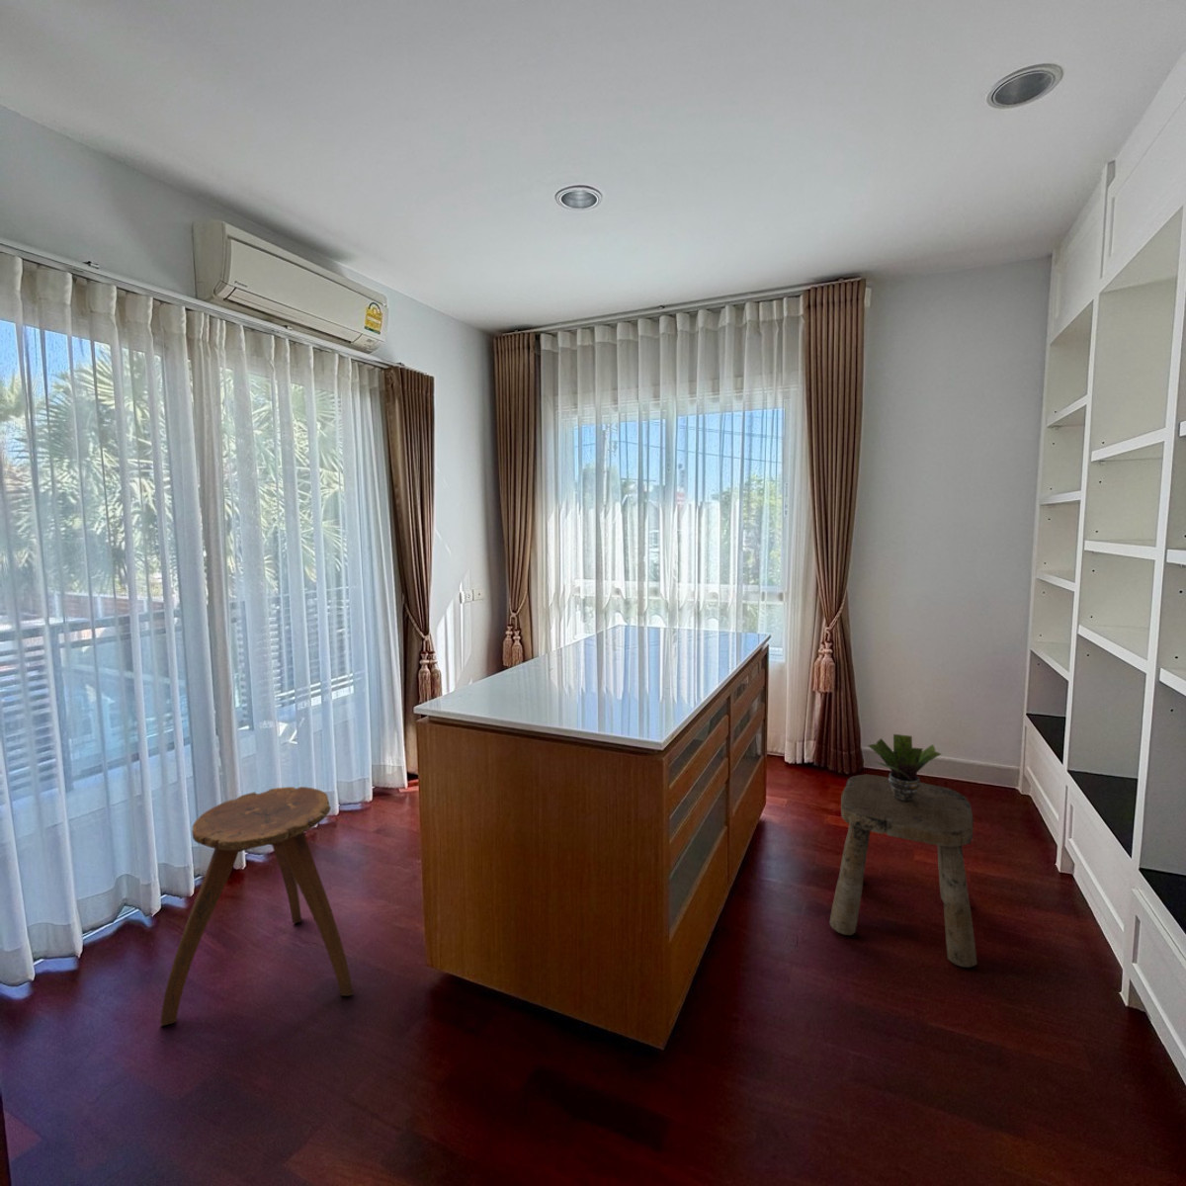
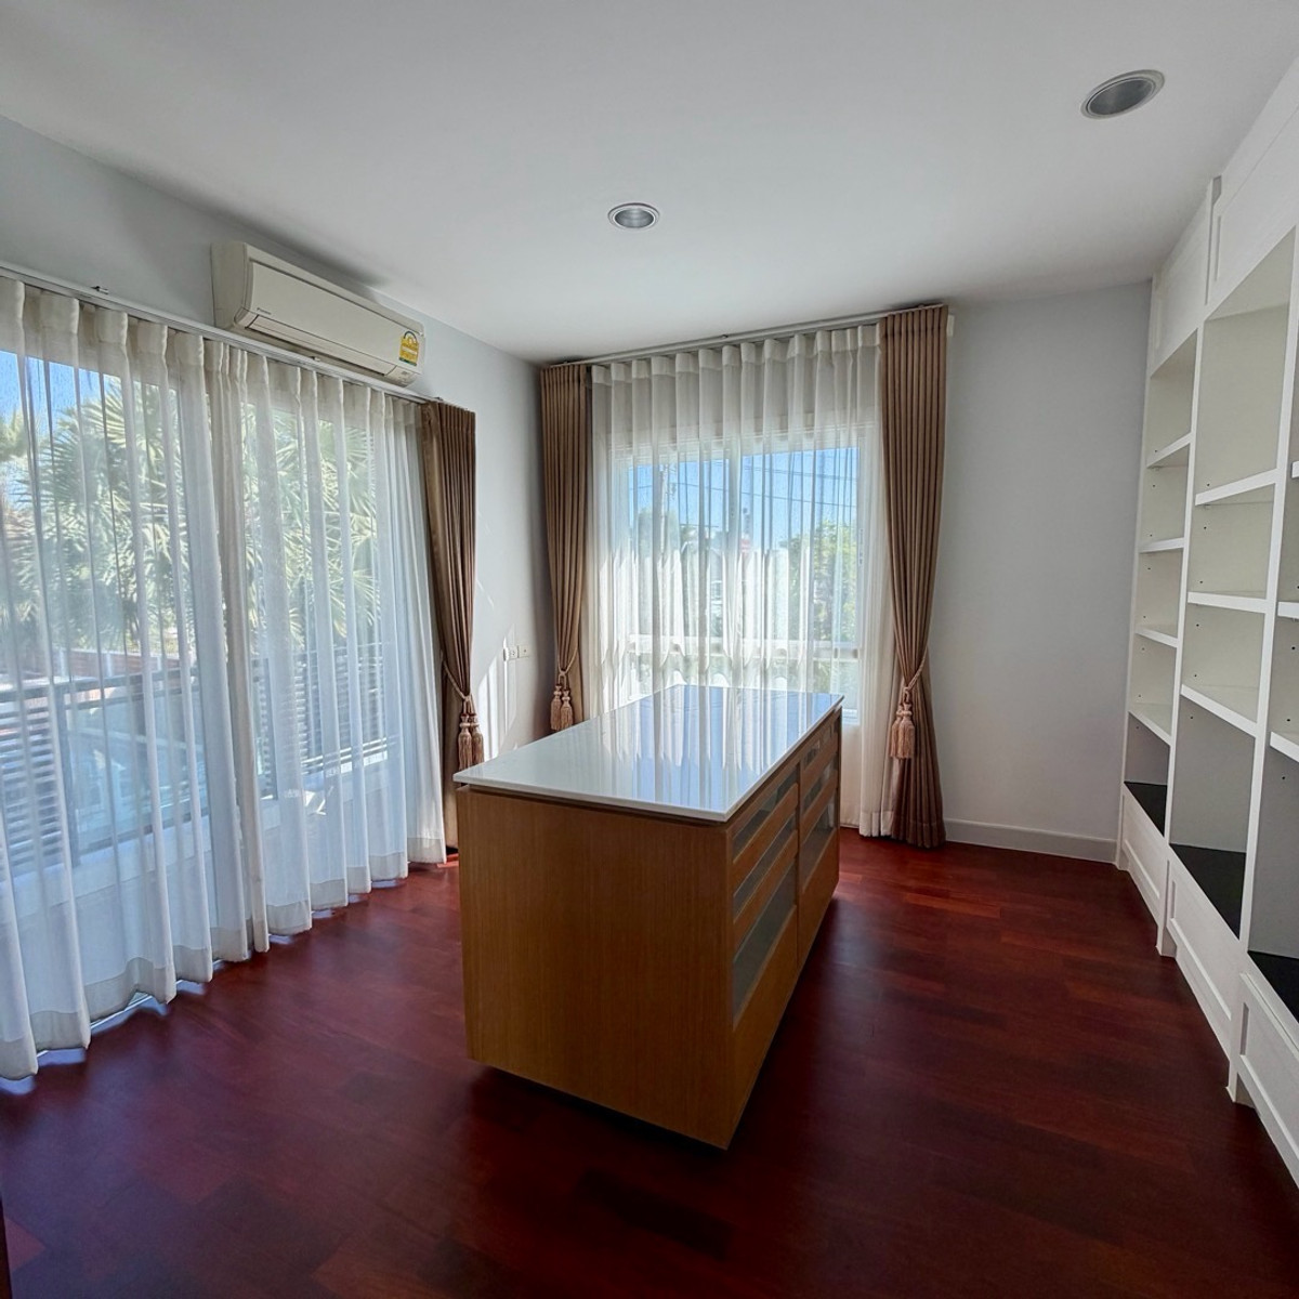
- stool (907, 840)
- potted plant (906, 768)
- stool (225, 883)
